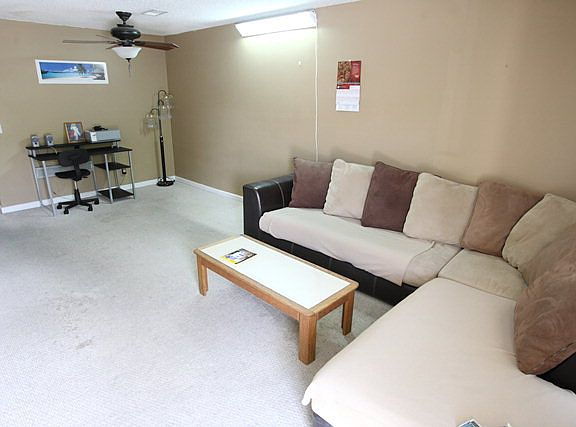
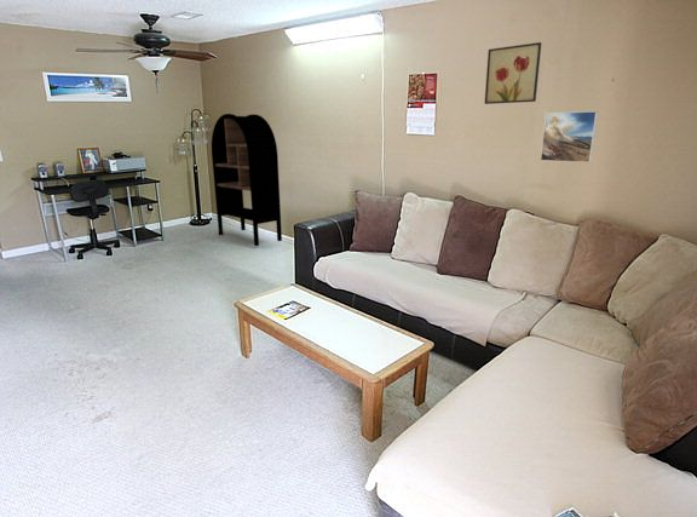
+ wall art (512, 74)
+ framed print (568, 137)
+ bookshelf (244, 178)
